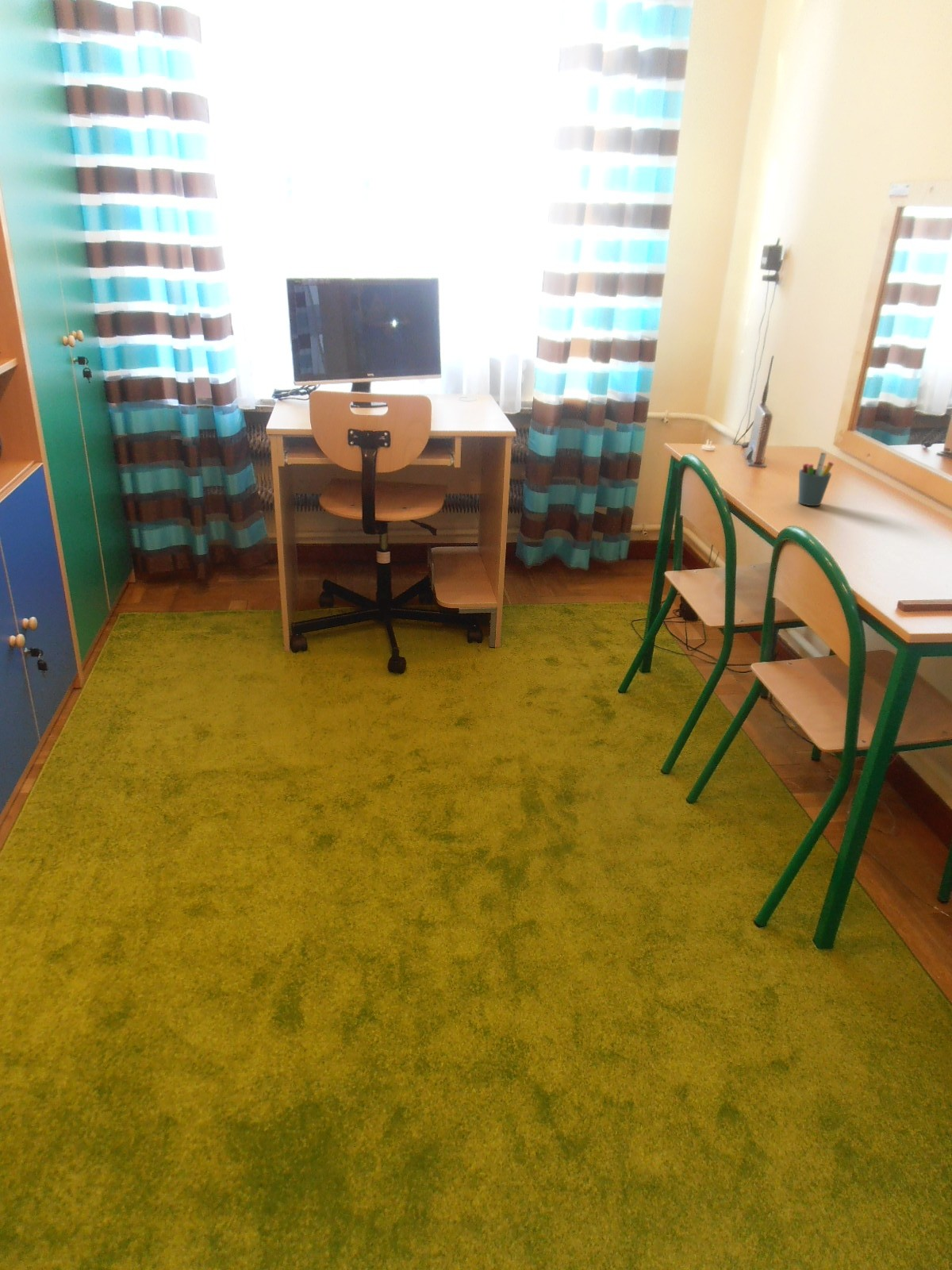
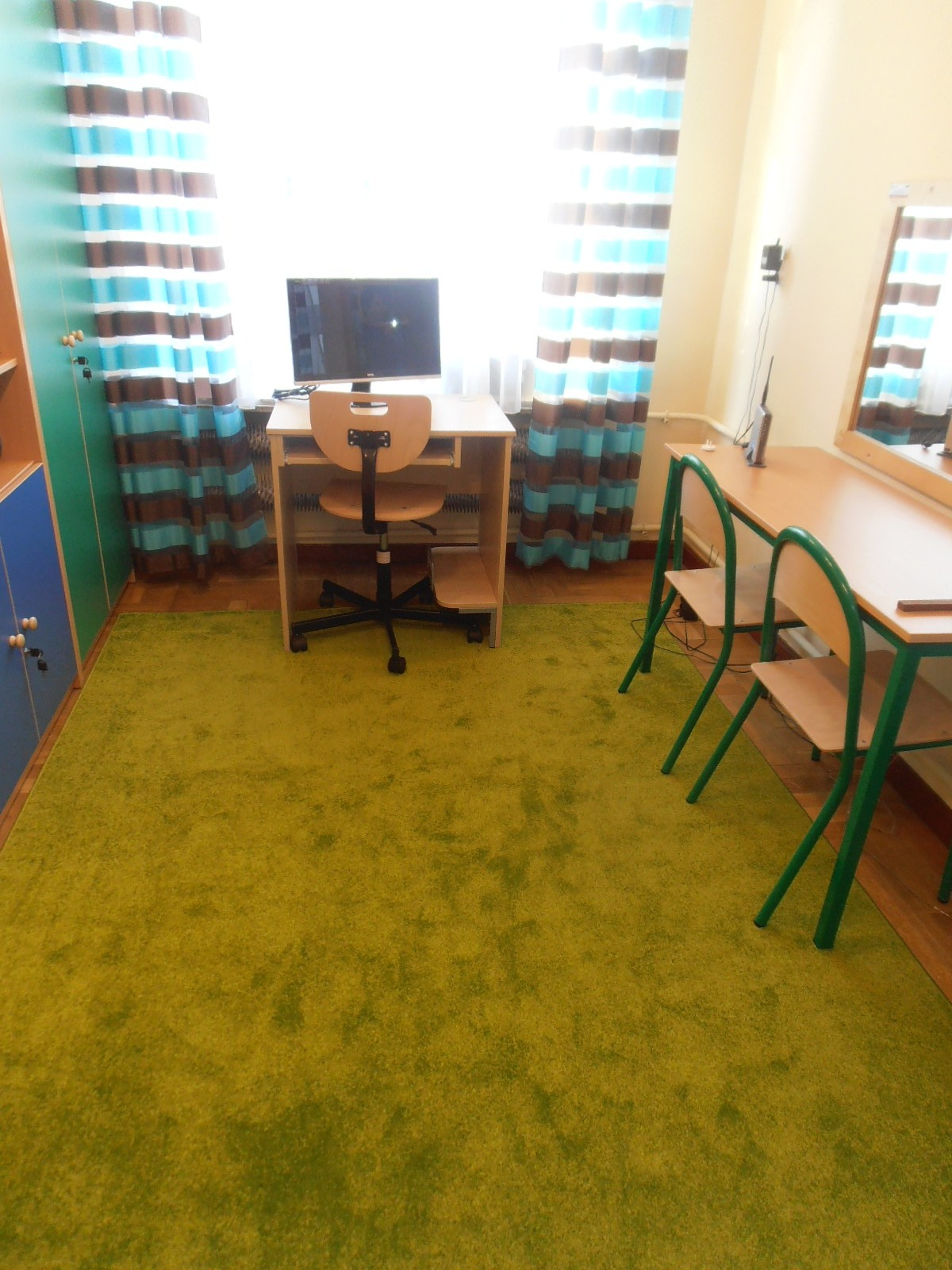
- pen holder (814, 479)
